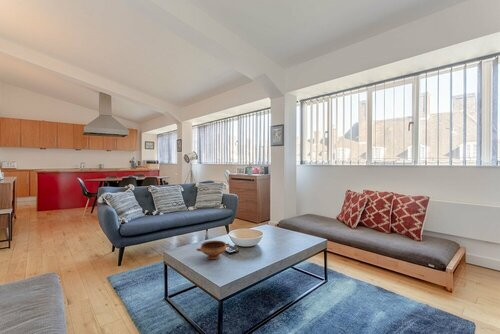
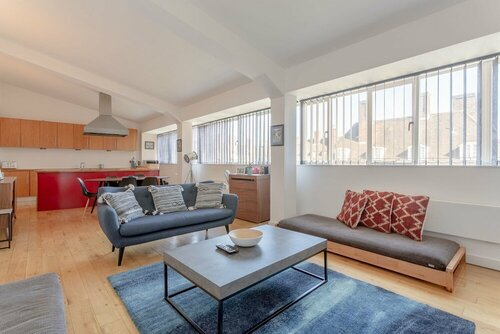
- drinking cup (213, 250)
